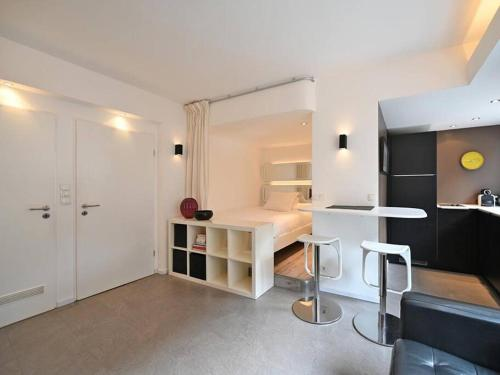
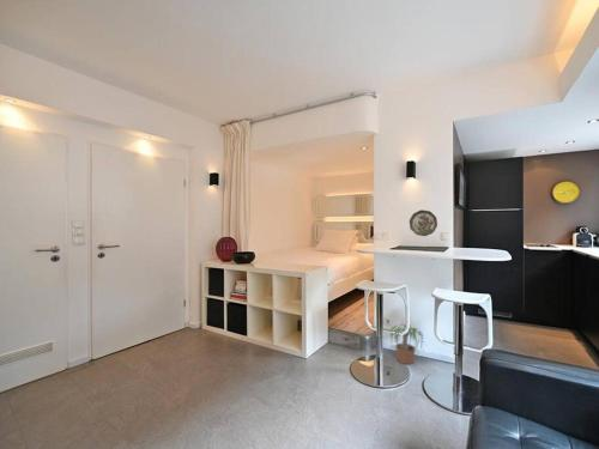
+ decorative plate (423, 223)
+ potted plant (410, 342)
